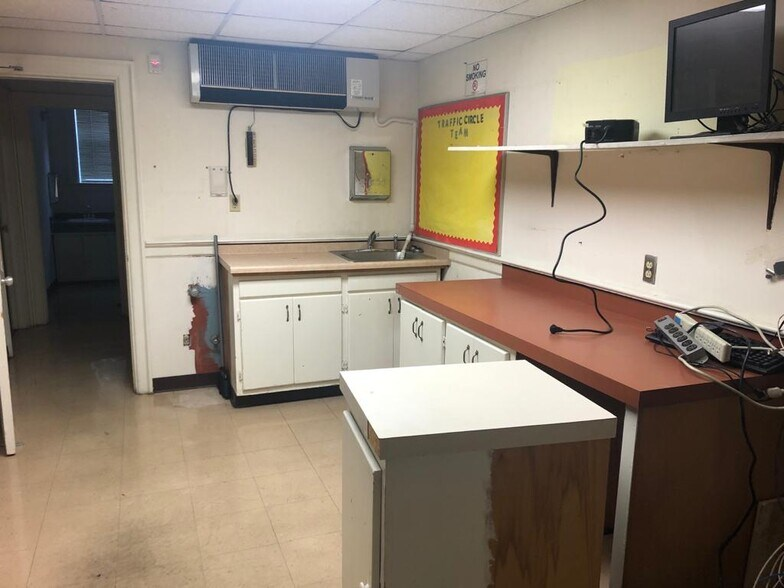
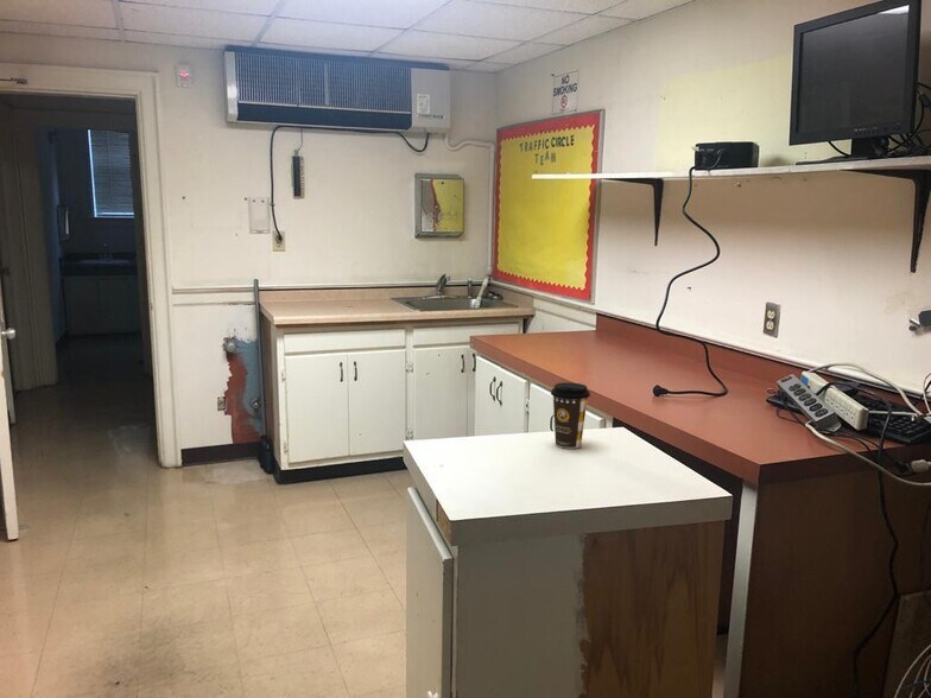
+ coffee cup (569, 415)
